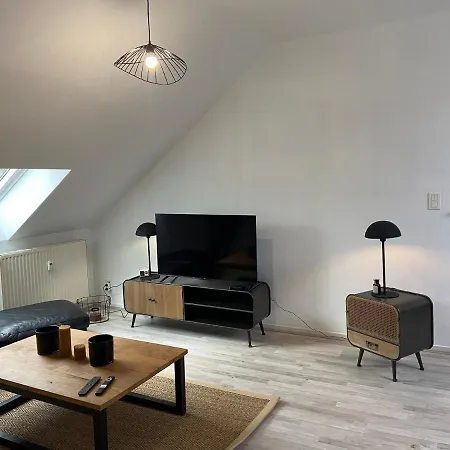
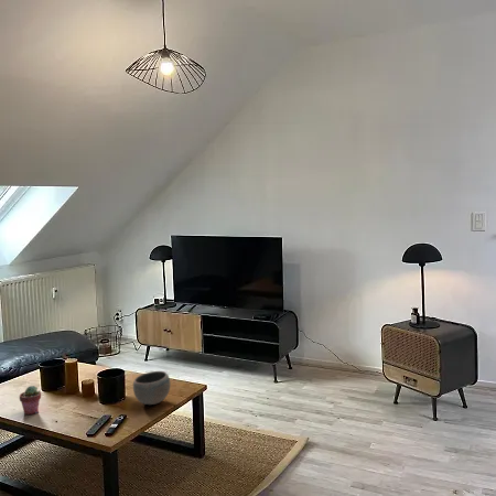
+ potted succulent (30, 399)
+ bowl (151, 389)
